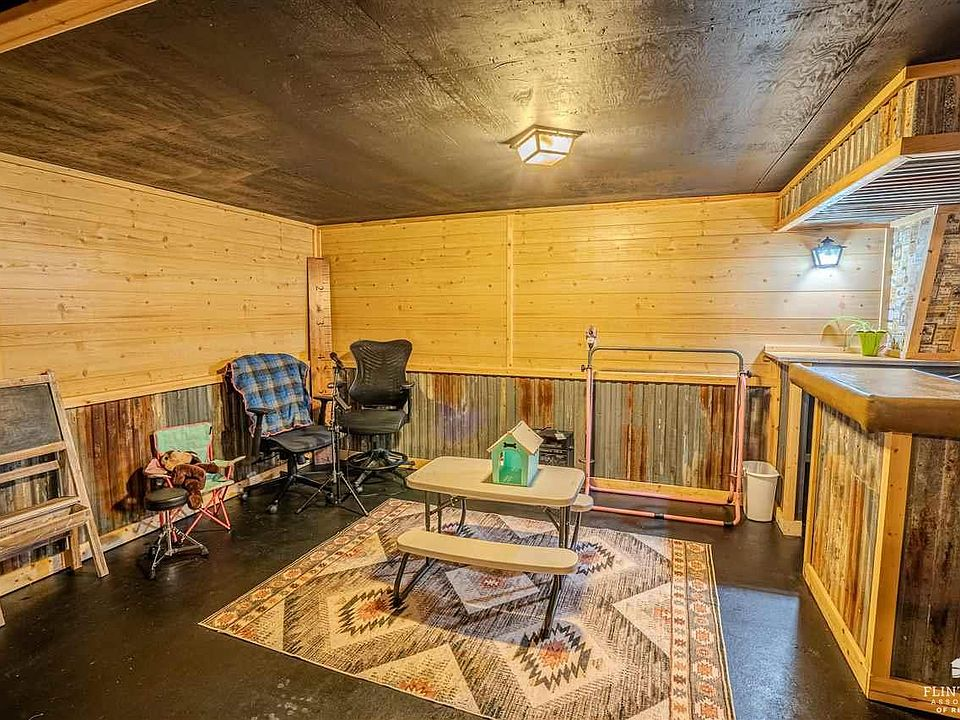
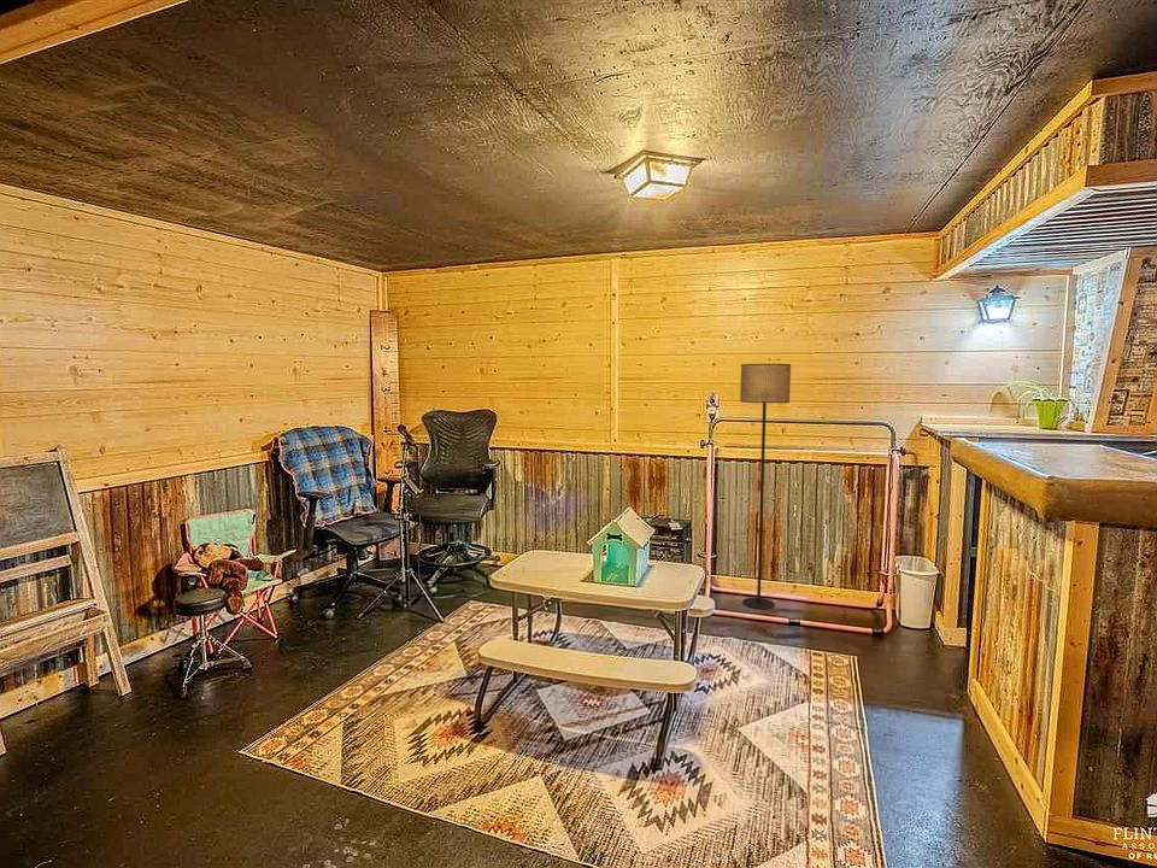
+ floor lamp (762, 486)
